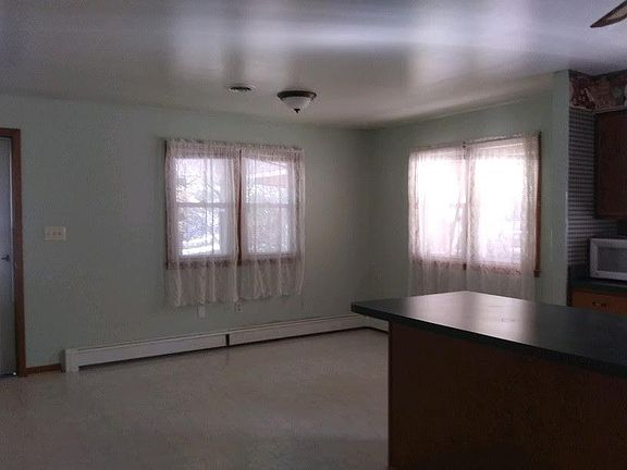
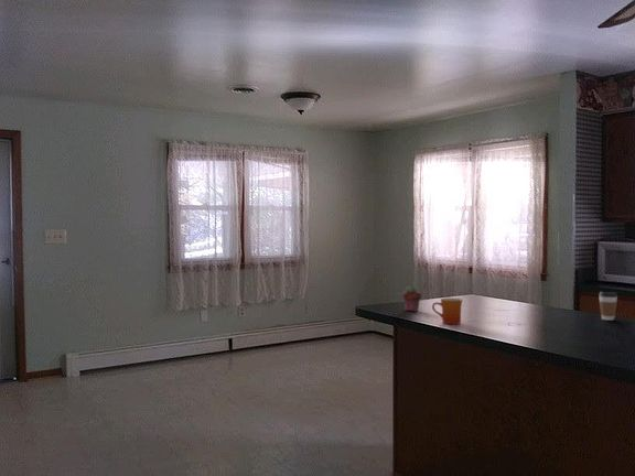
+ coffee cup (607, 305)
+ mug (449, 311)
+ potted succulent (411, 298)
